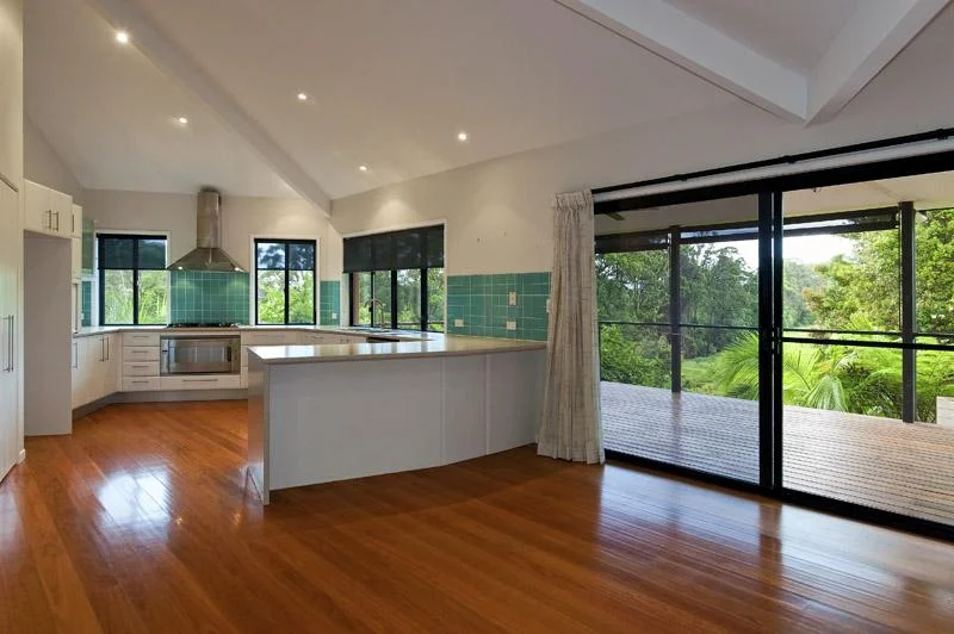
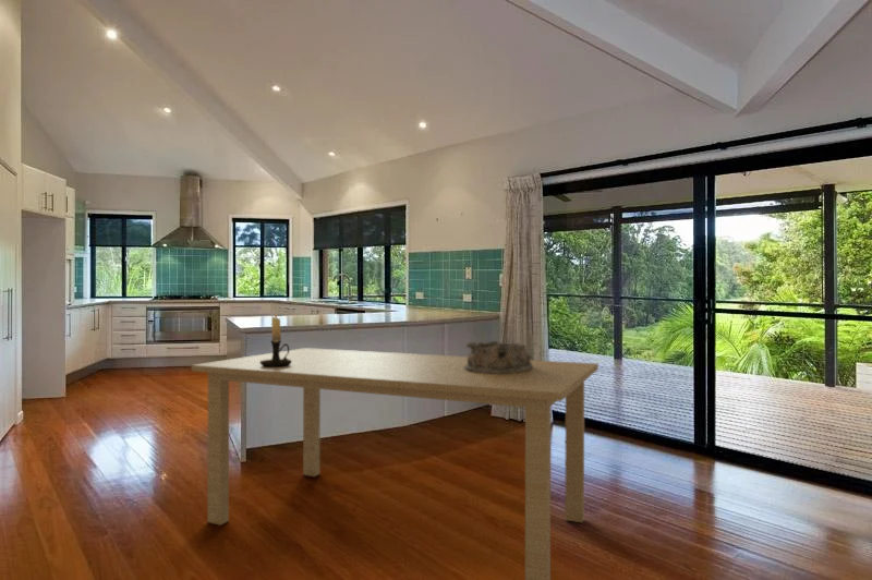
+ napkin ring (498, 354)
+ candle holder (278, 336)
+ dining table (414, 397)
